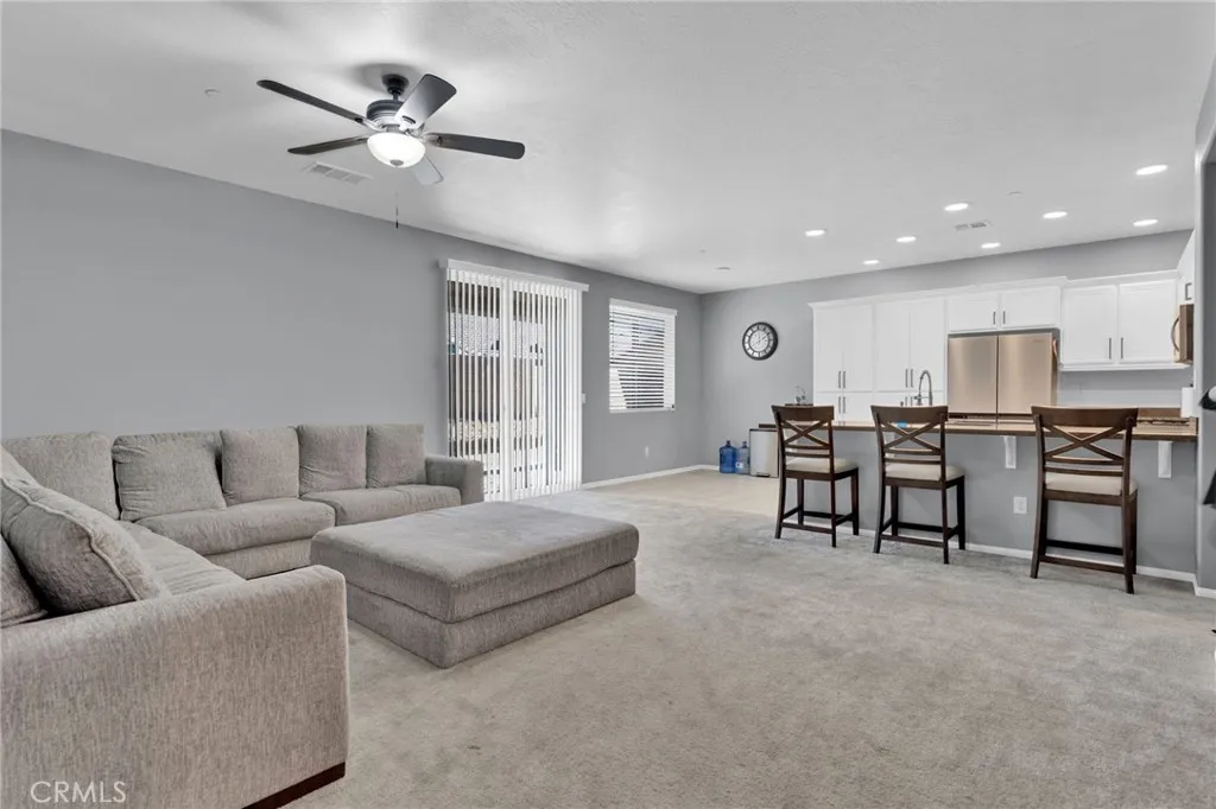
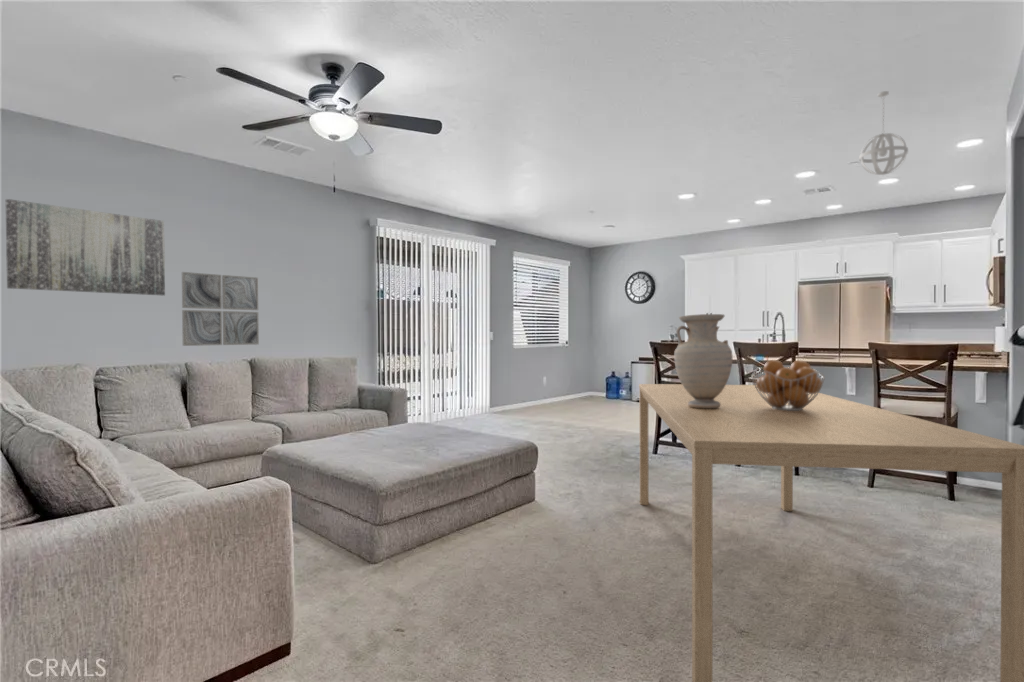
+ pendant light (883, 134)
+ dining table (761, 465)
+ vase (702, 360)
+ fruit basket (787, 383)
+ wall art (92, 251)
+ wall art (221, 311)
